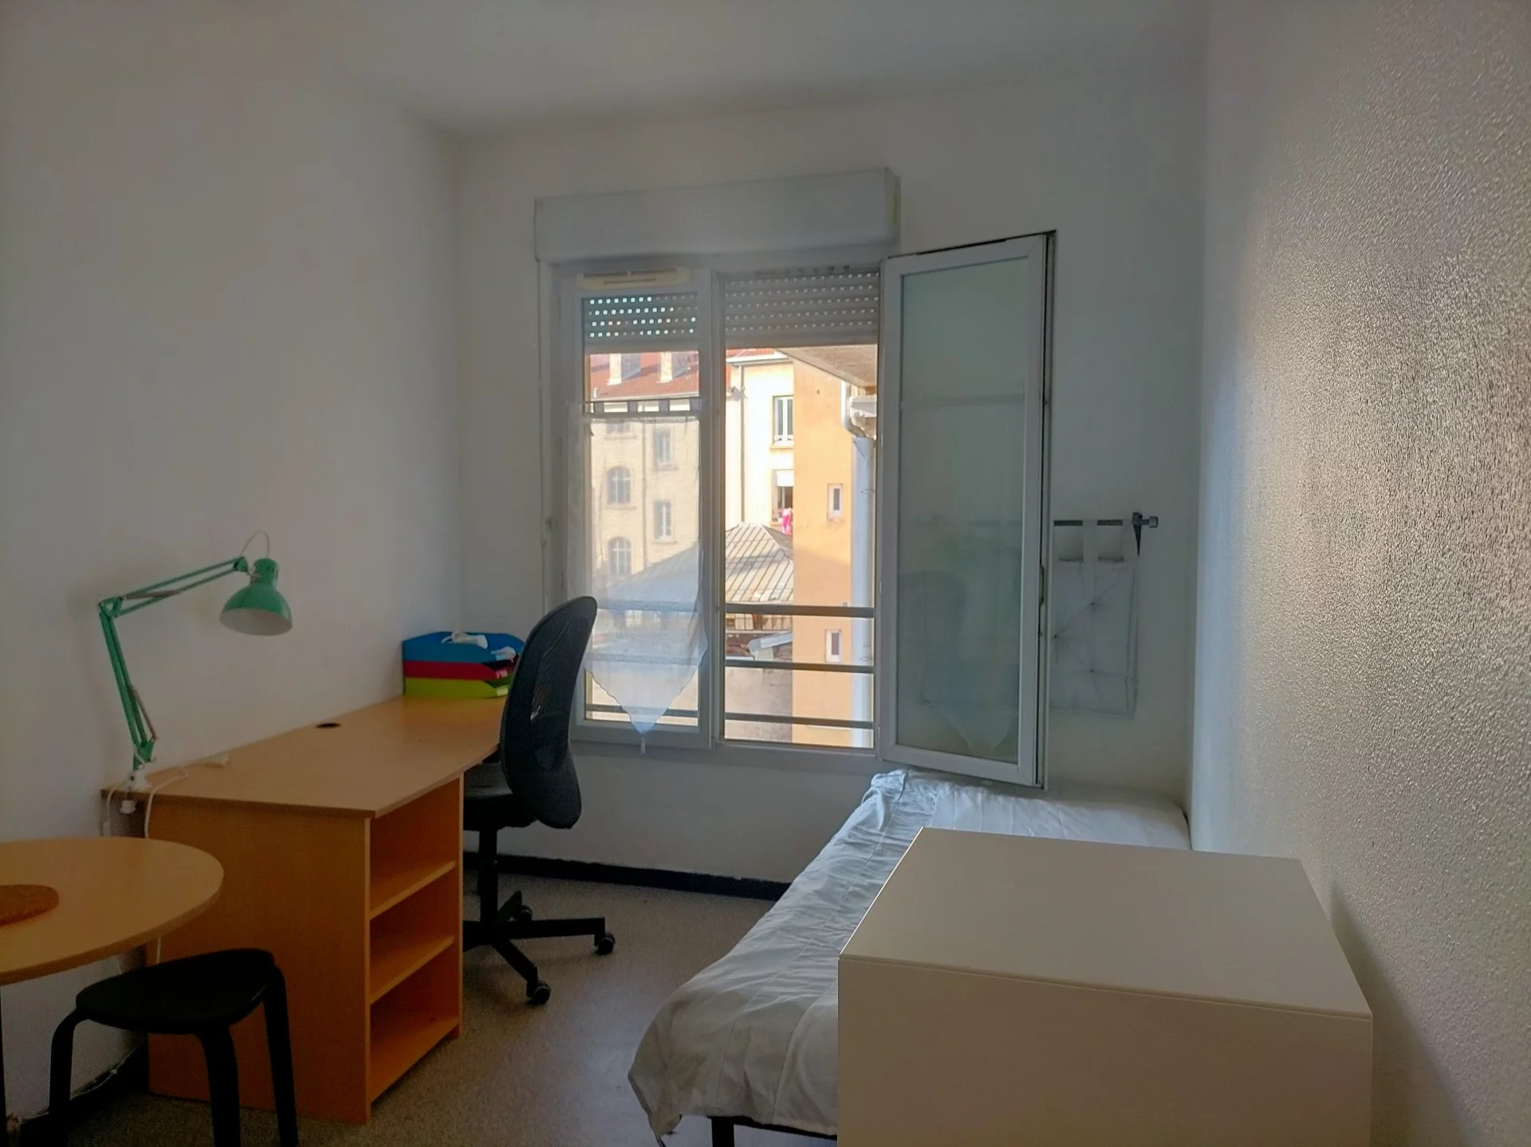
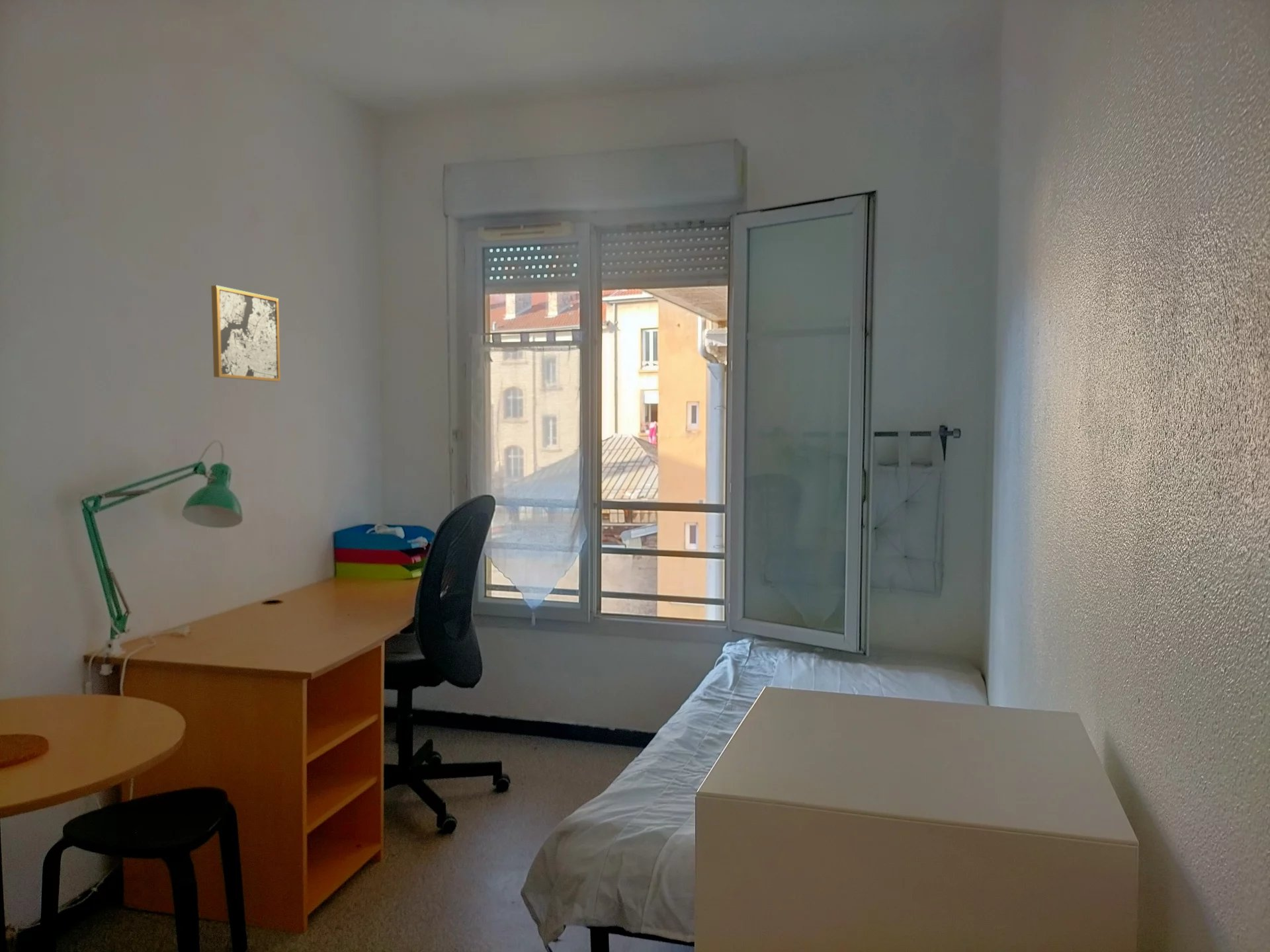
+ wall art (247, 336)
